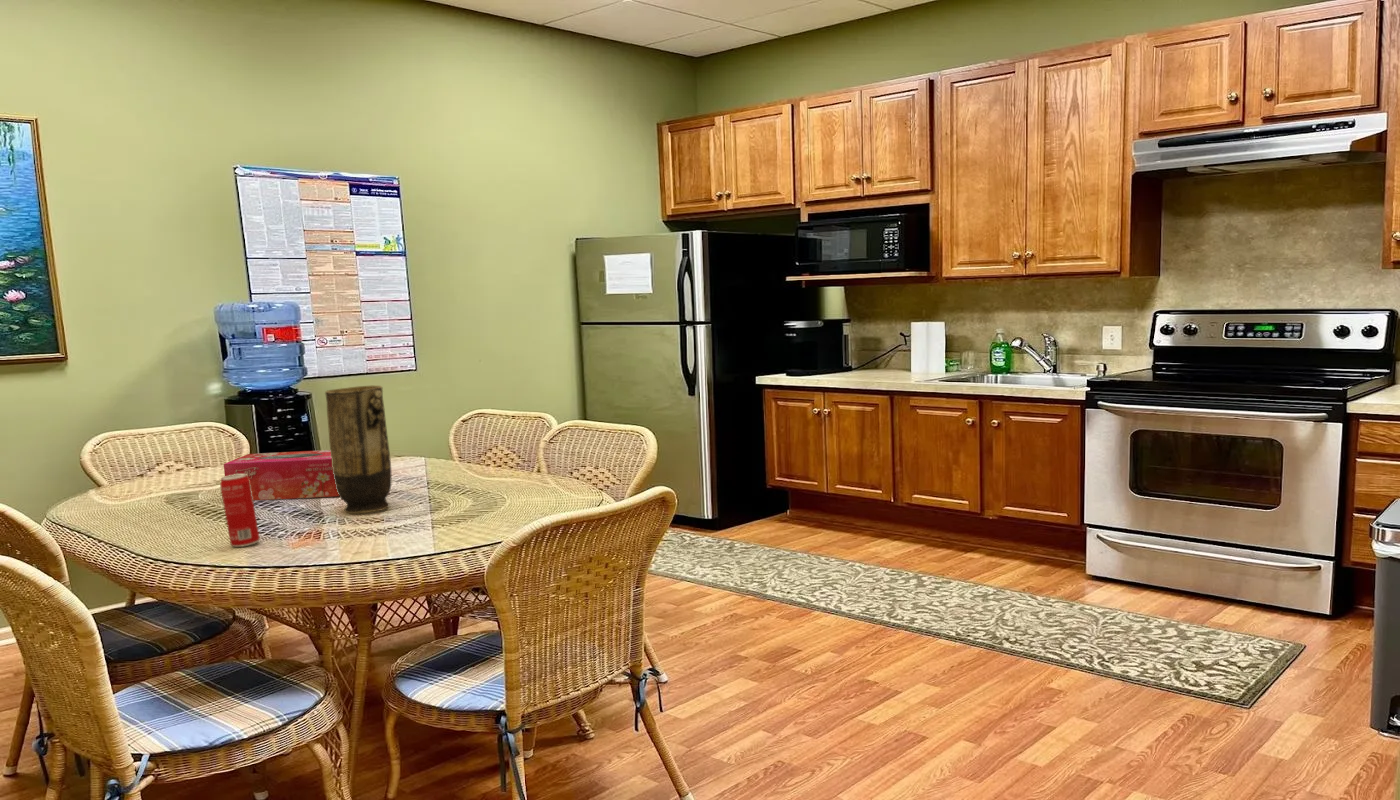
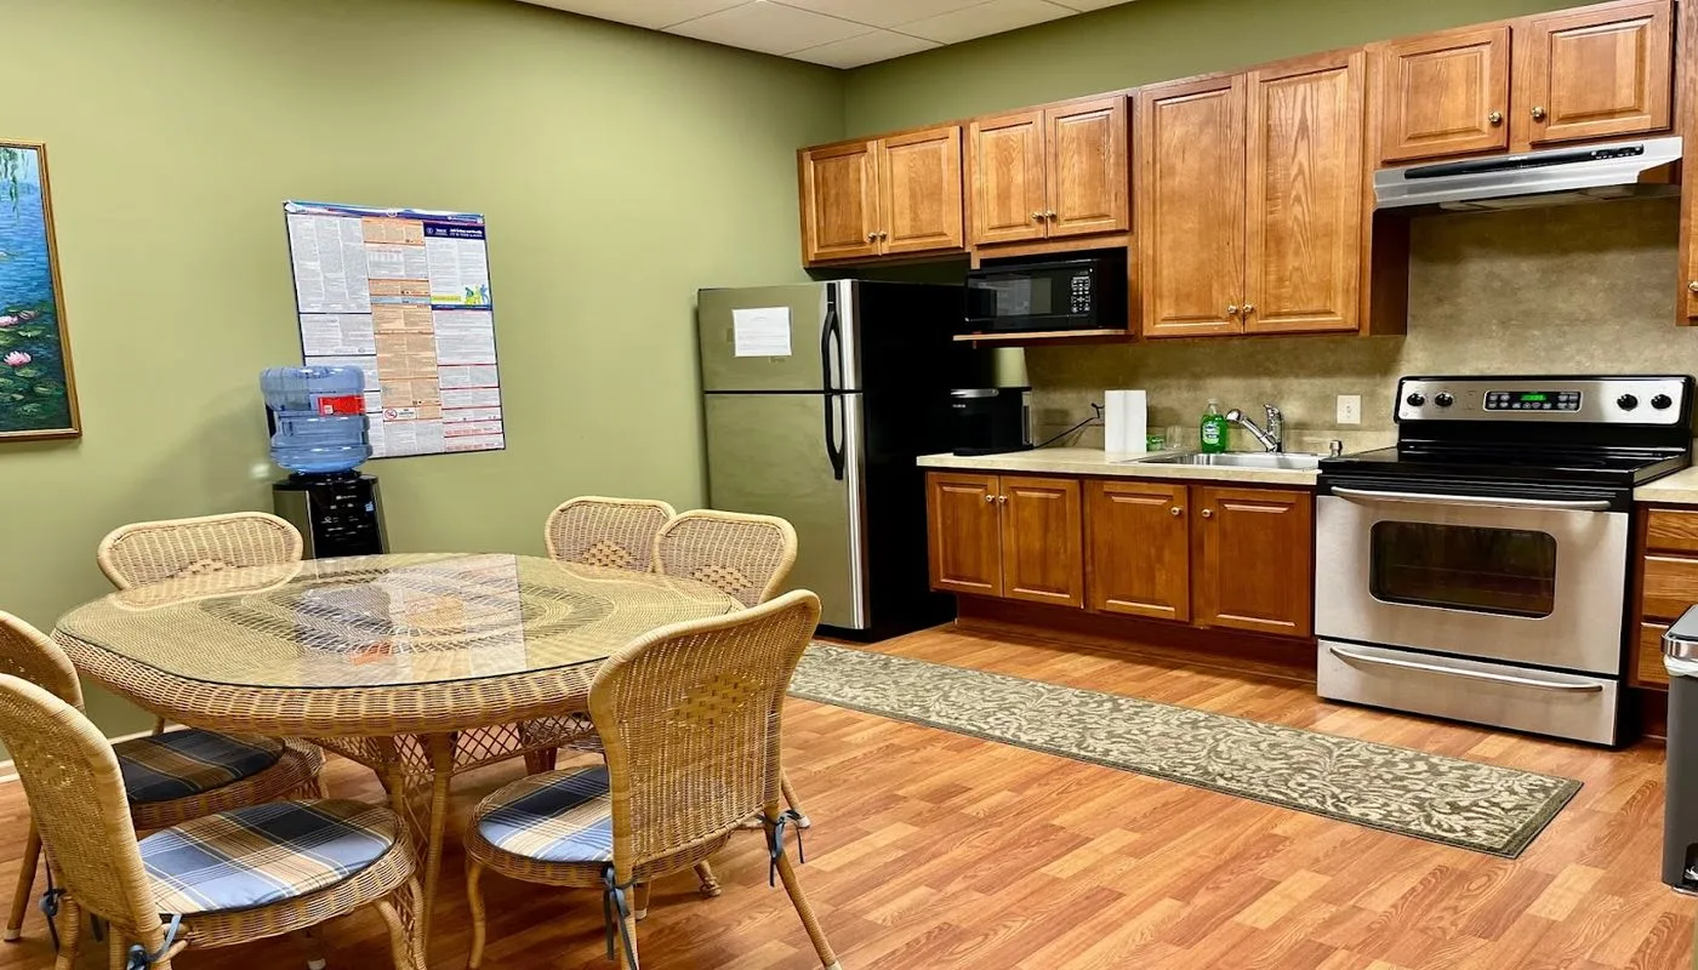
- vase (361, 449)
- tissue box (292, 474)
- beverage can (239, 509)
